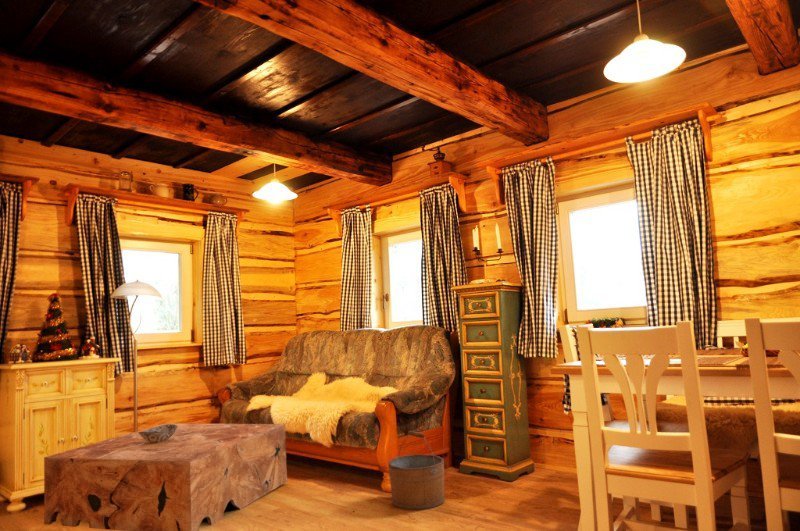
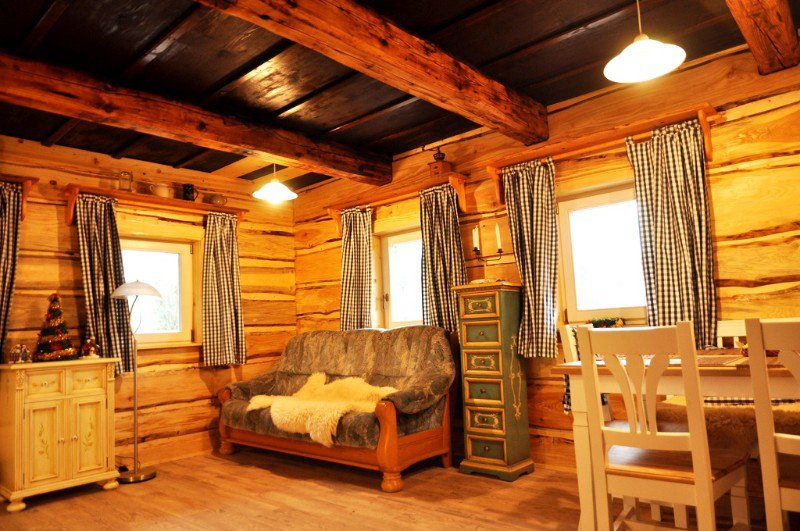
- coffee table (175, 470)
- bucket (416, 466)
- decorative bowl (158, 434)
